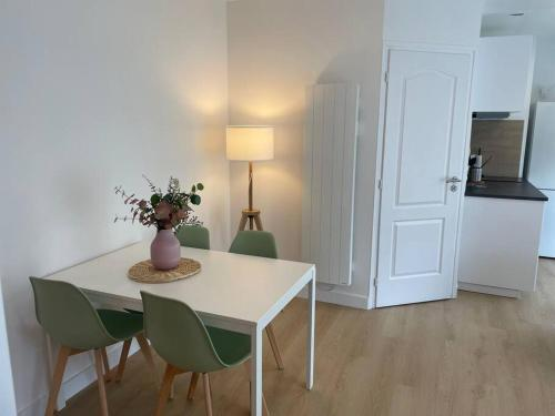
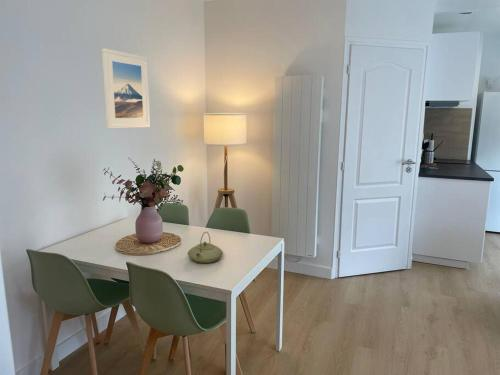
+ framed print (128, 91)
+ teapot (204, 246)
